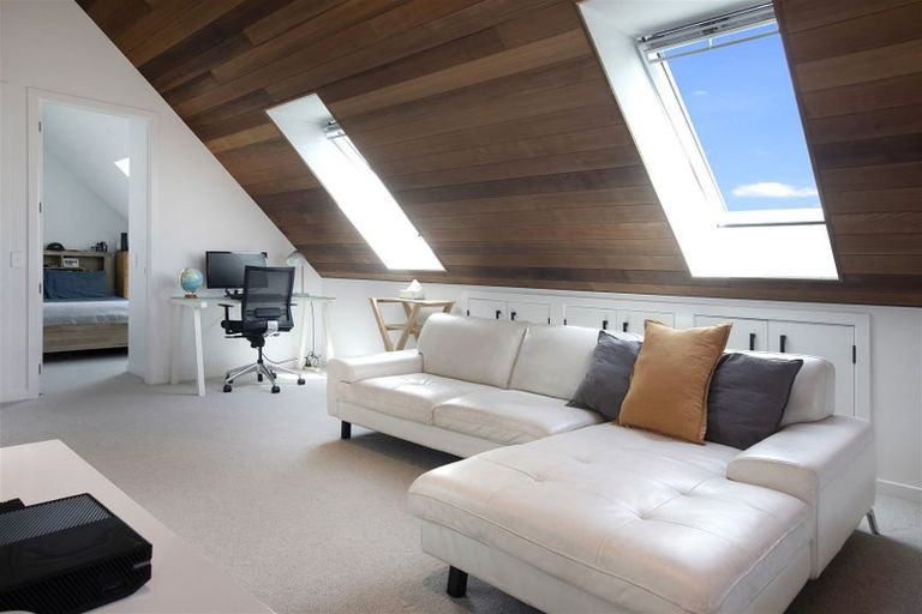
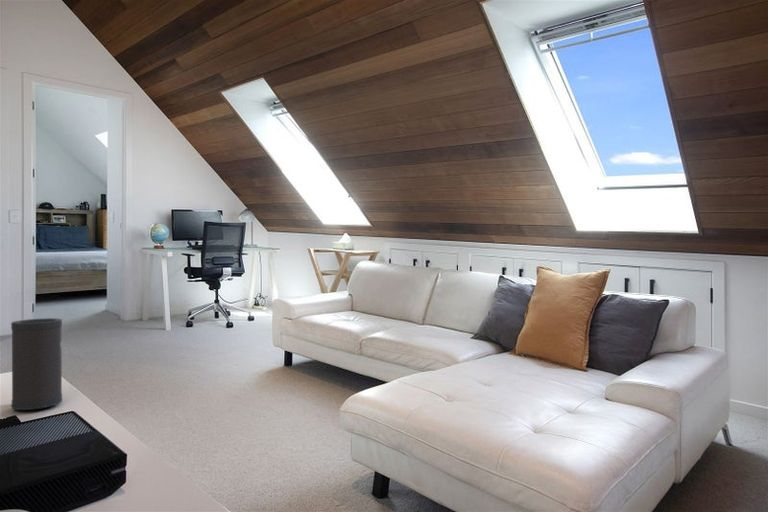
+ speaker (37, 363)
